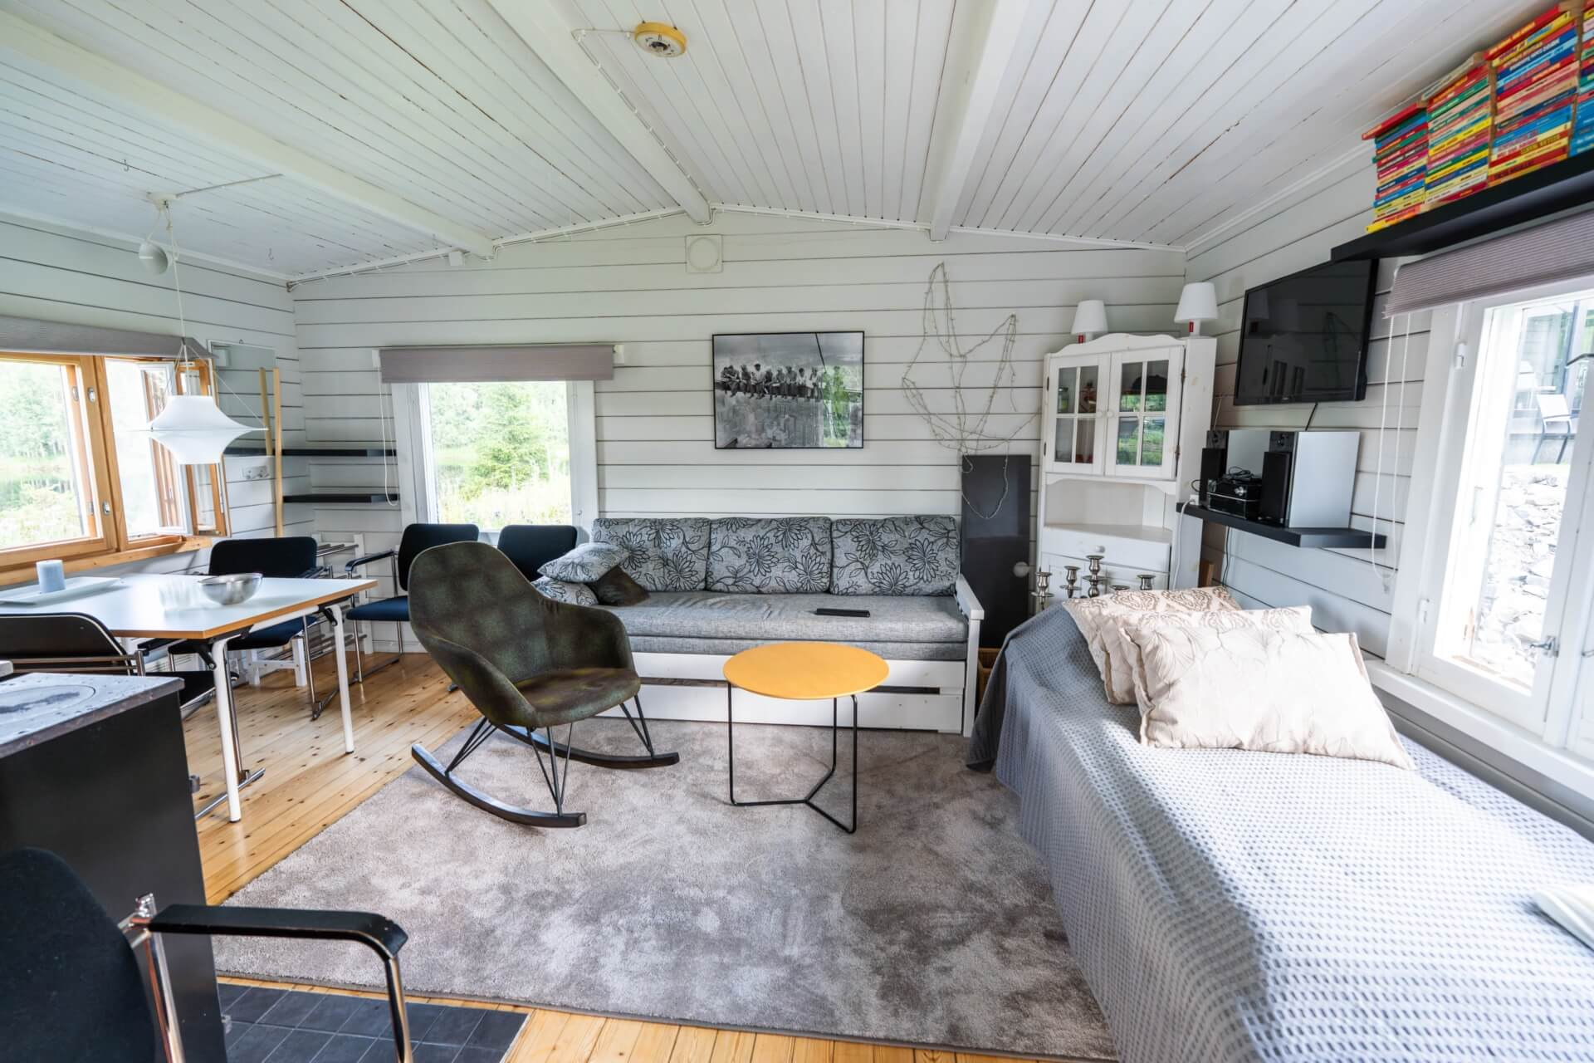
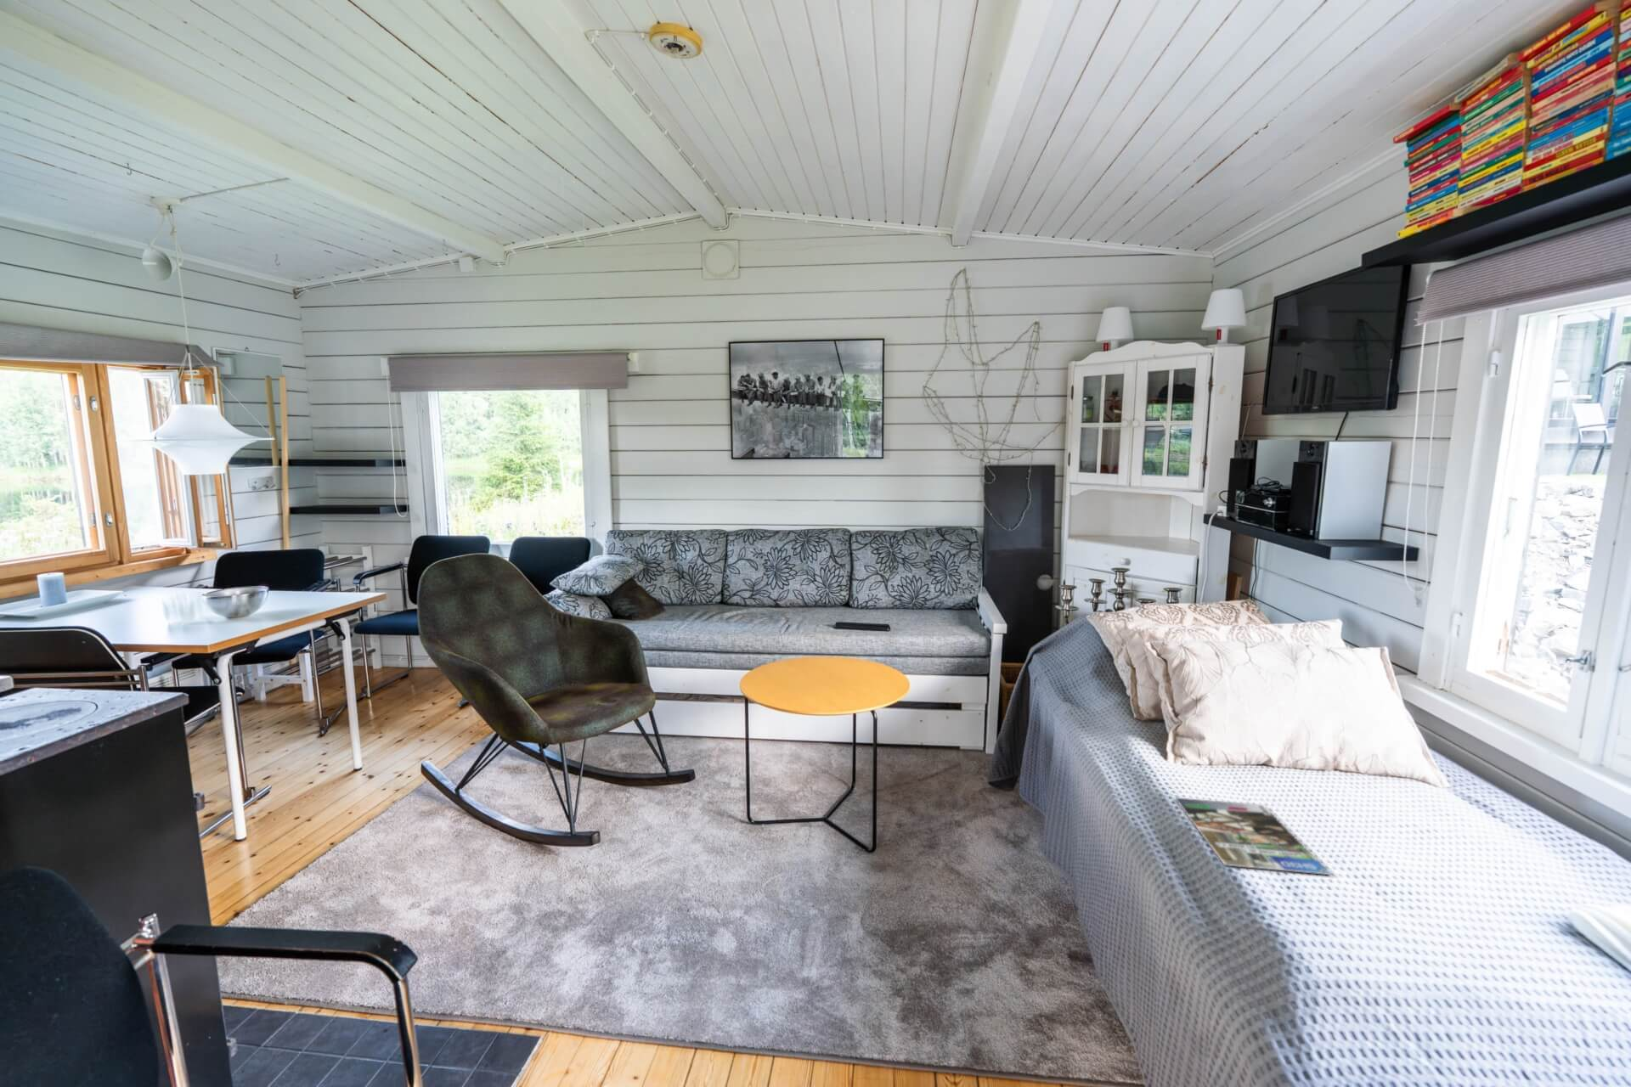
+ magazine (1245, 832)
